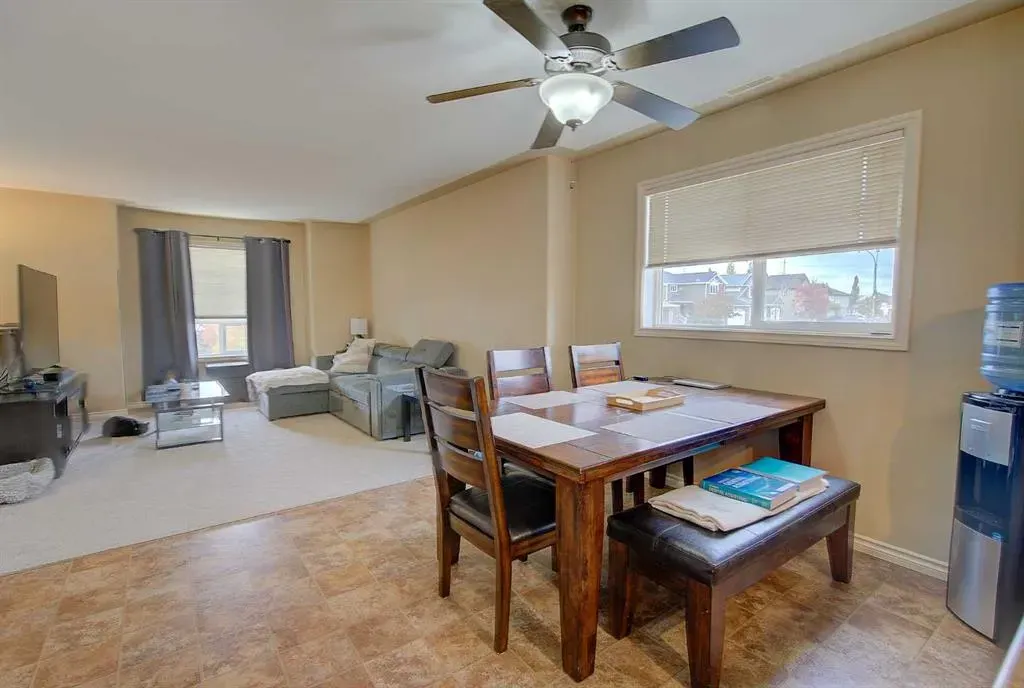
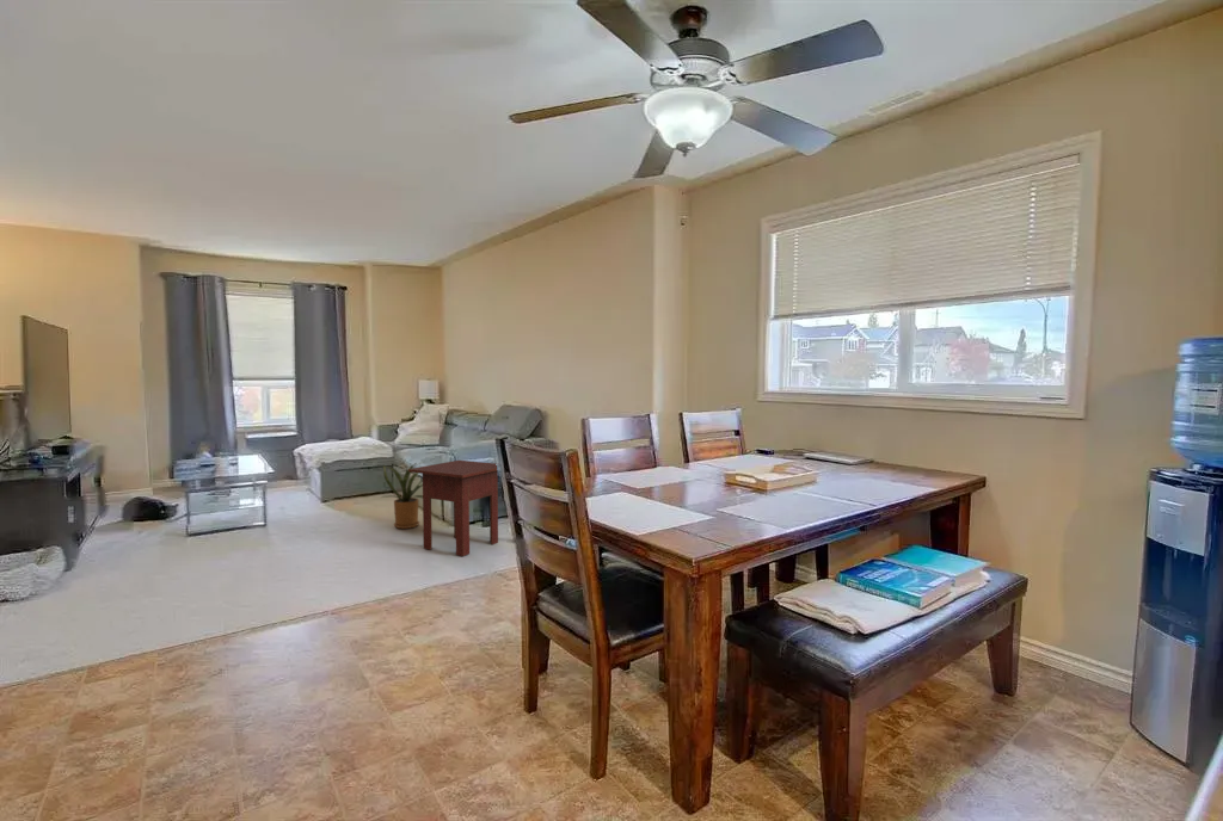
+ house plant (408, 492)
+ side table (461, 506)
